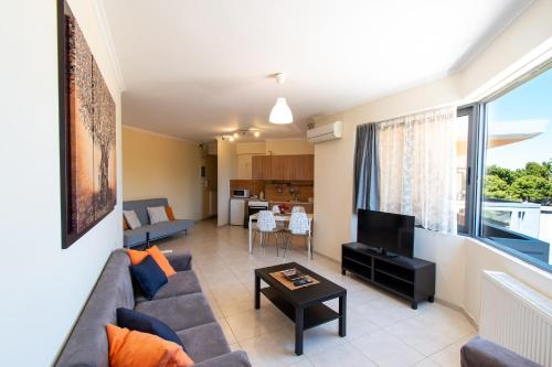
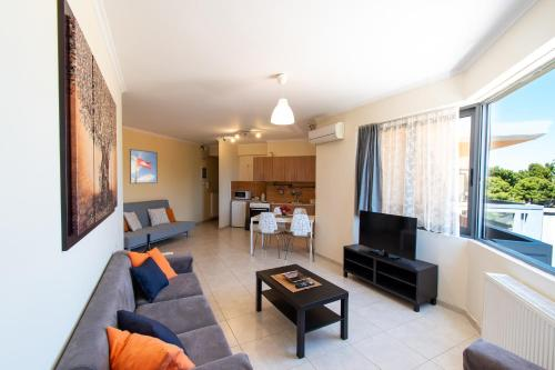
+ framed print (144, 167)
